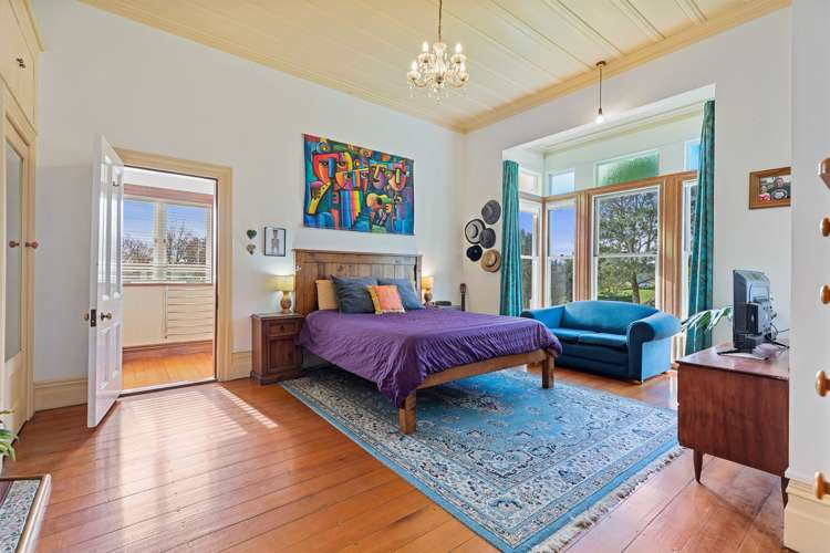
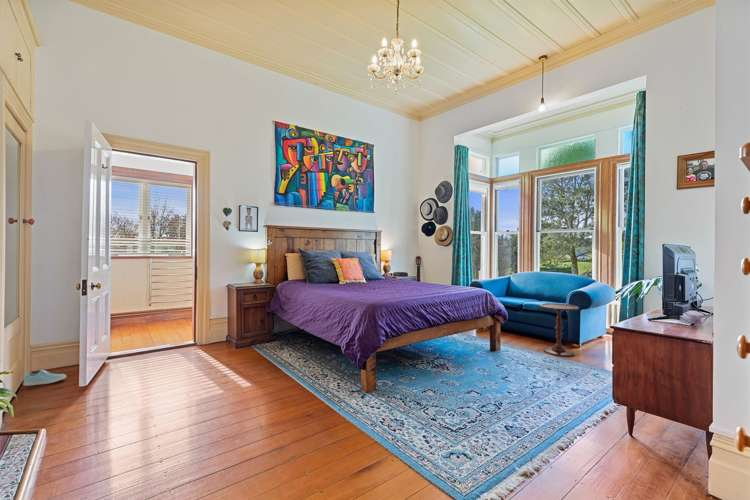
+ sneaker (45, 376)
+ side table (558, 329)
